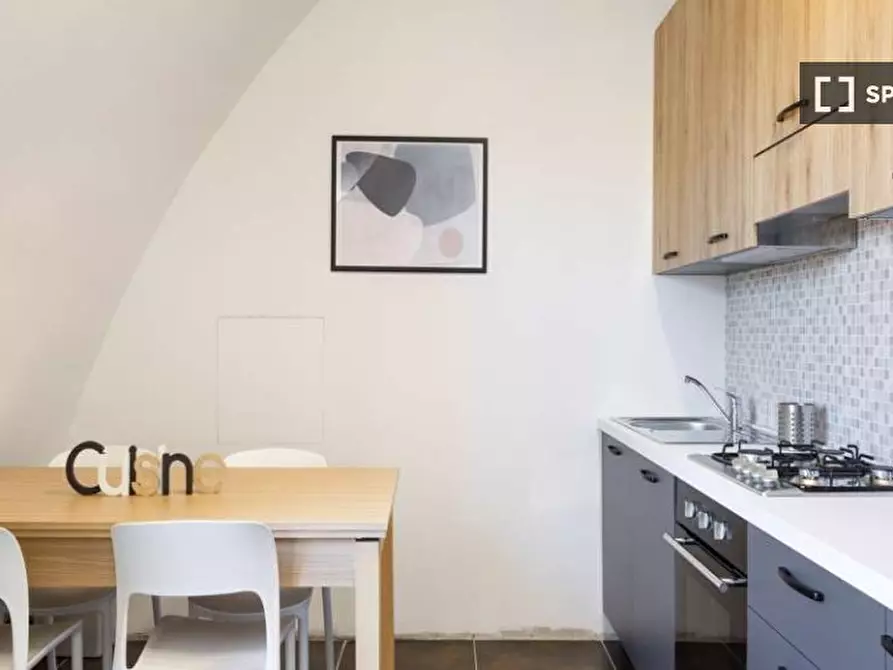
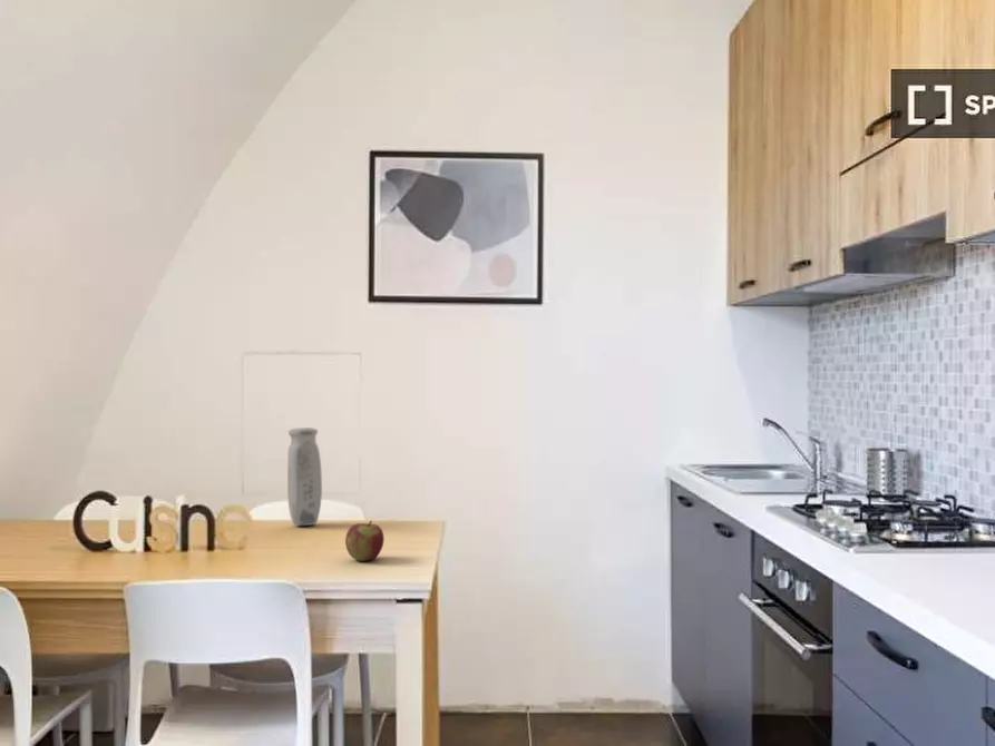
+ apple (364, 539)
+ vase (304, 477)
